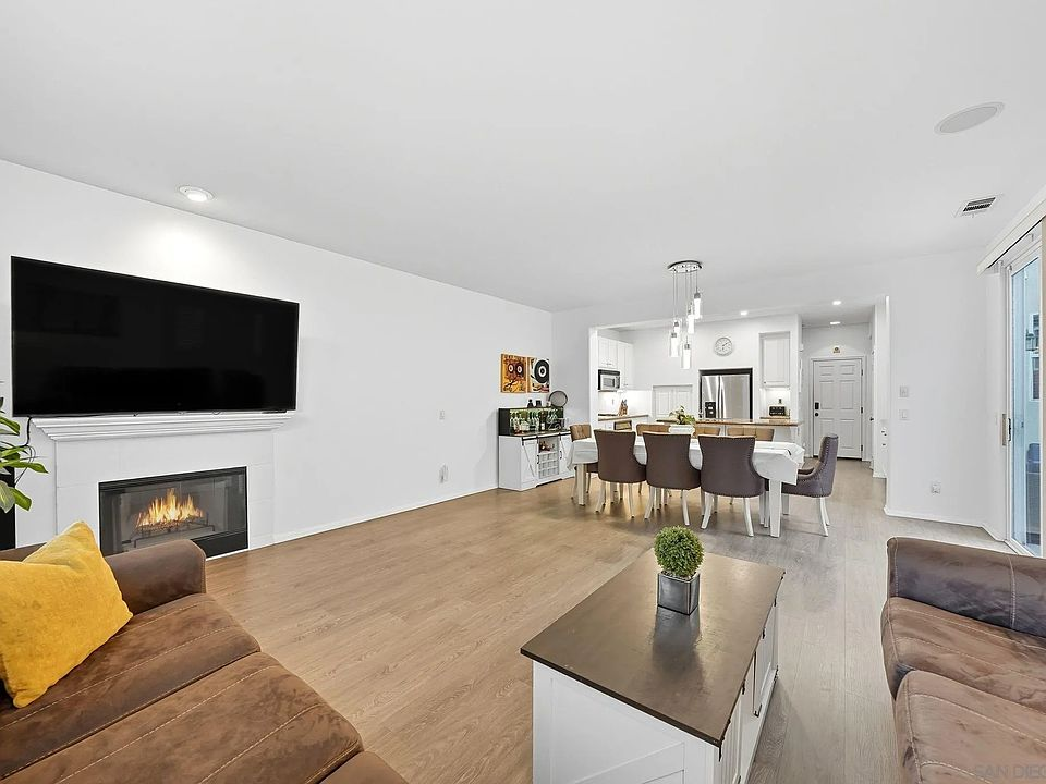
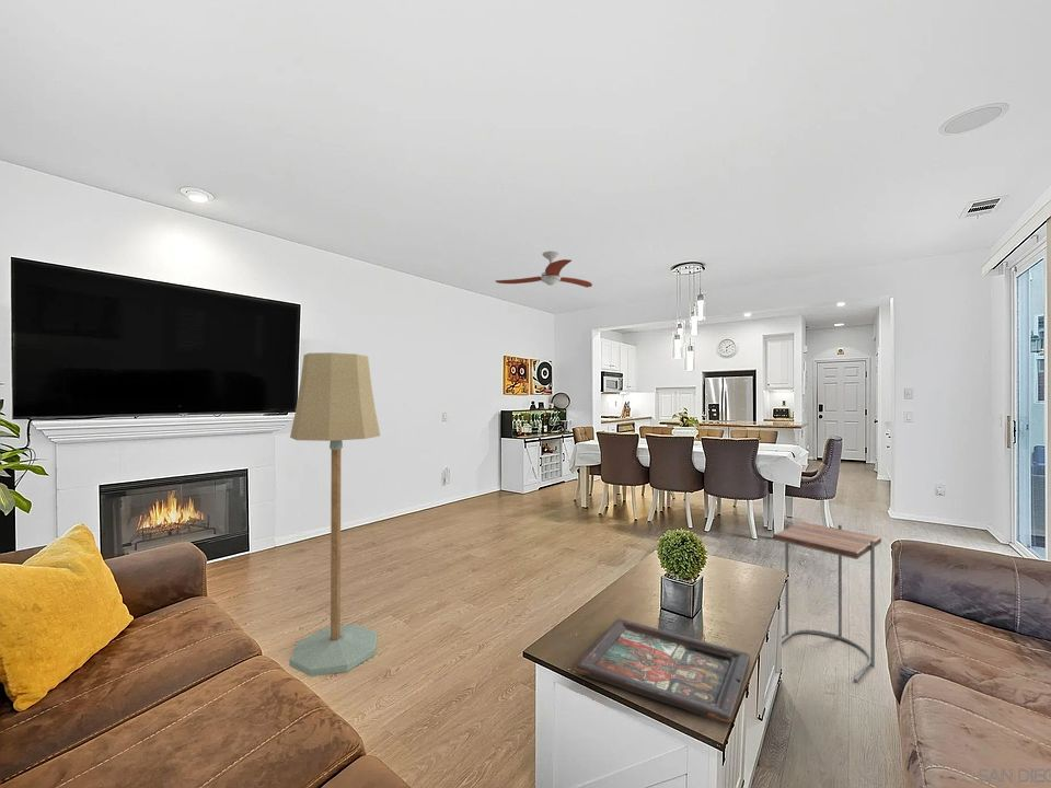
+ ceiling fan (546, 267)
+ decorative tray (663, 662)
+ floor lamp (335, 502)
+ side table (839, 590)
